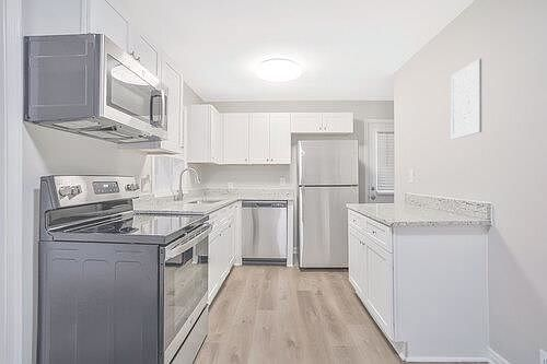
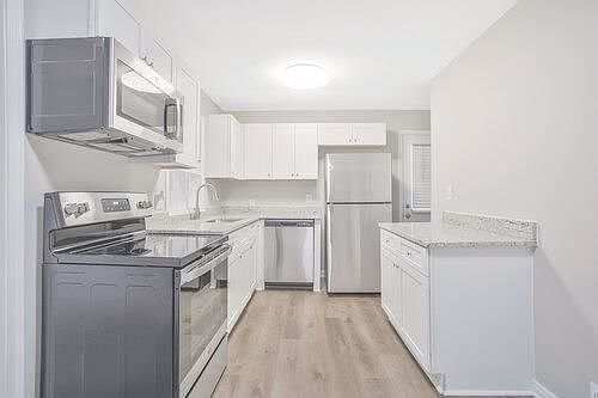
- wall art (465, 102)
